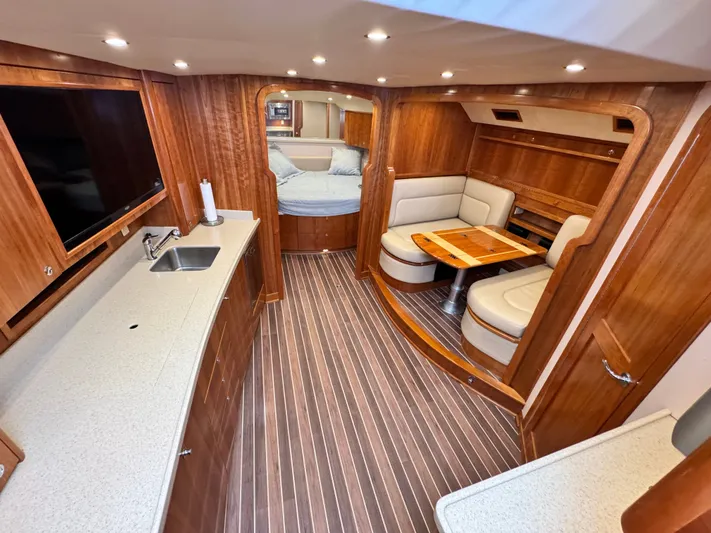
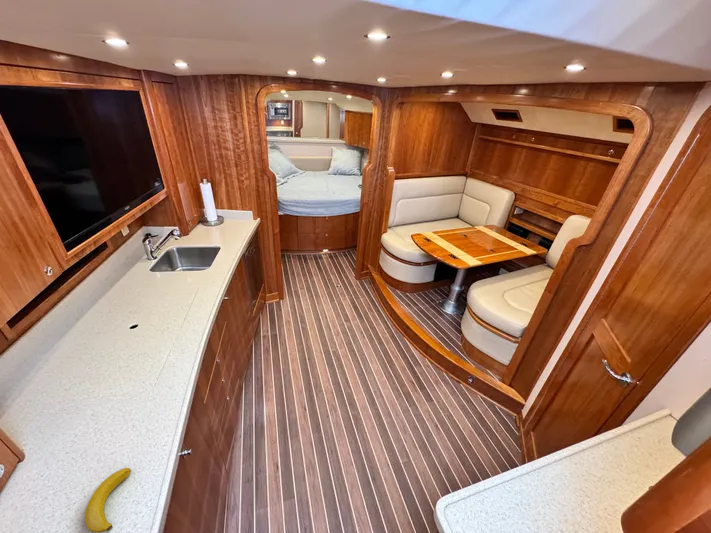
+ banana (106, 498)
